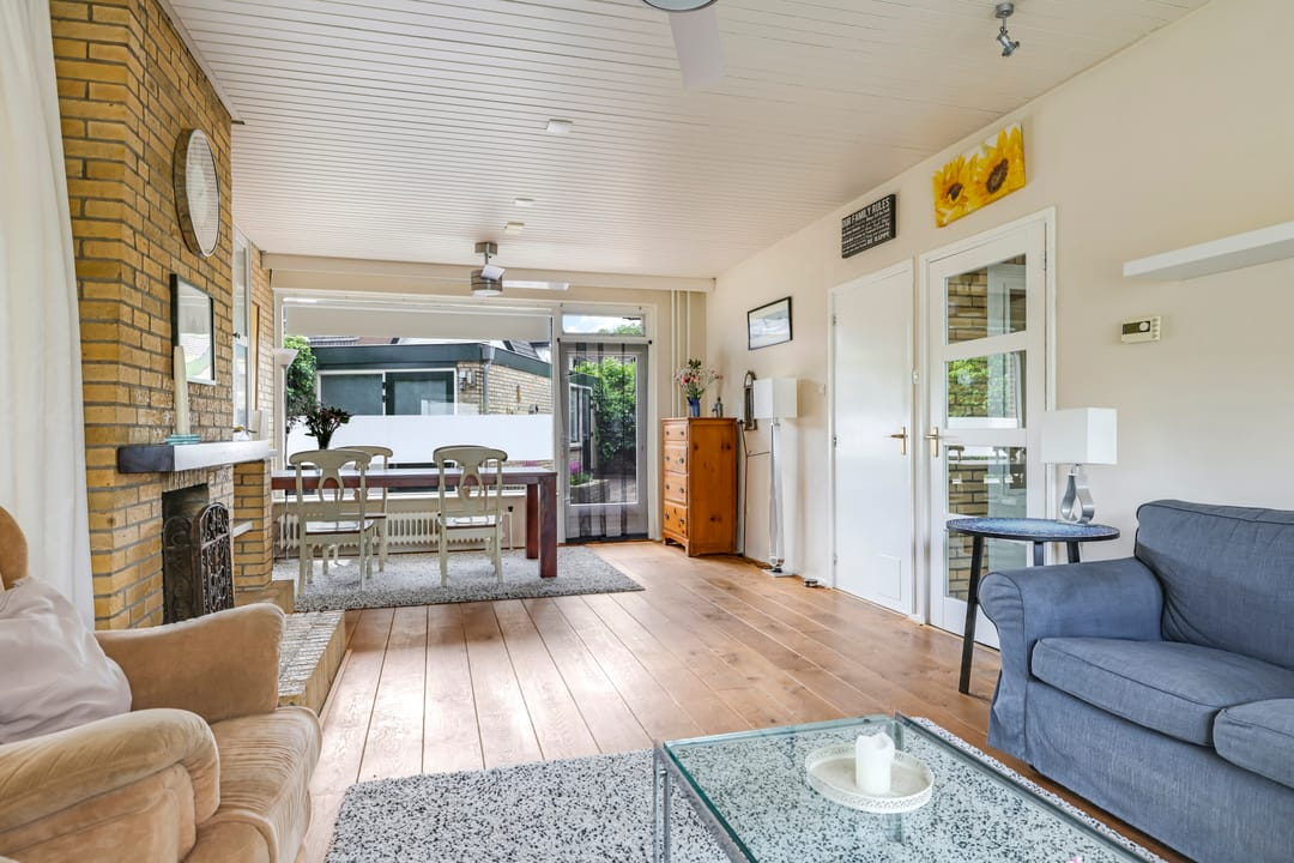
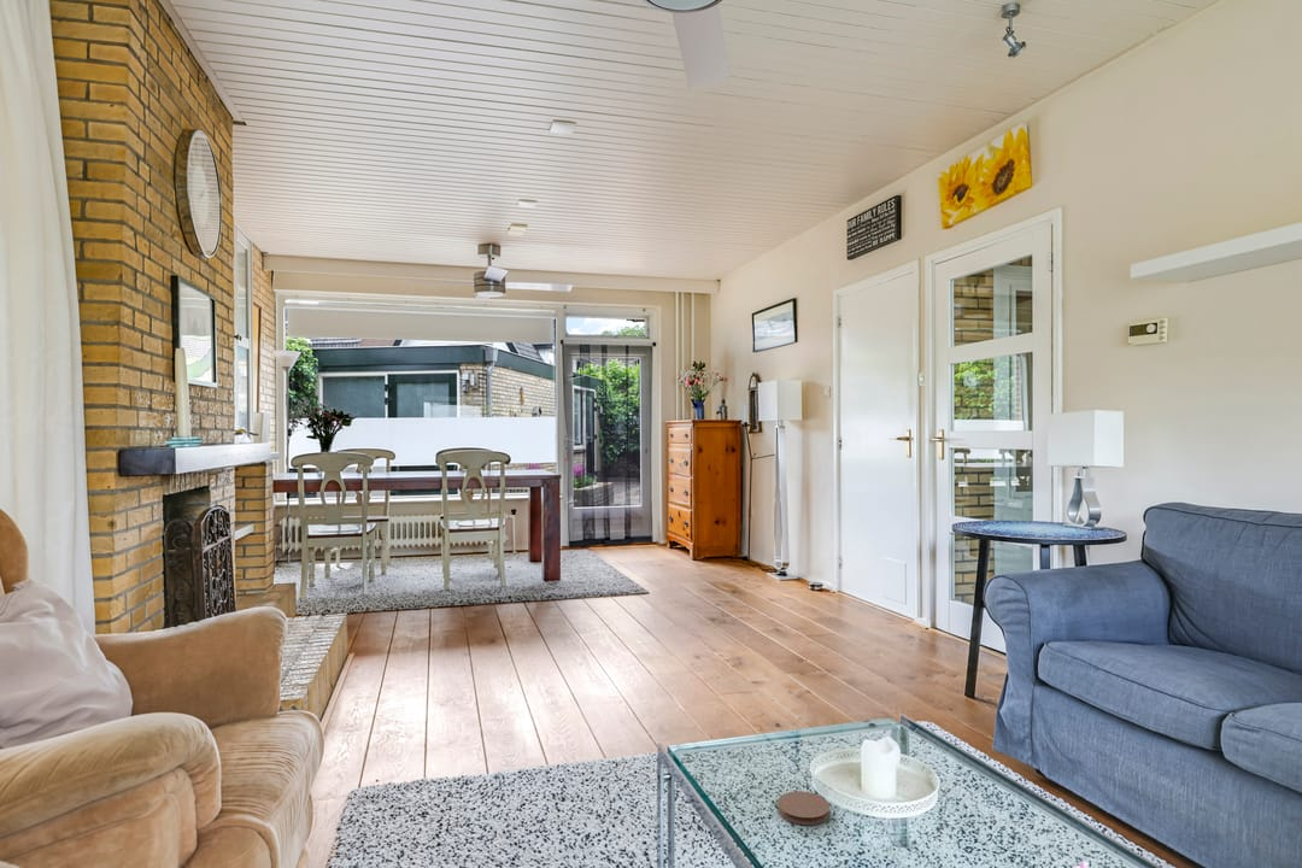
+ coaster (803, 807)
